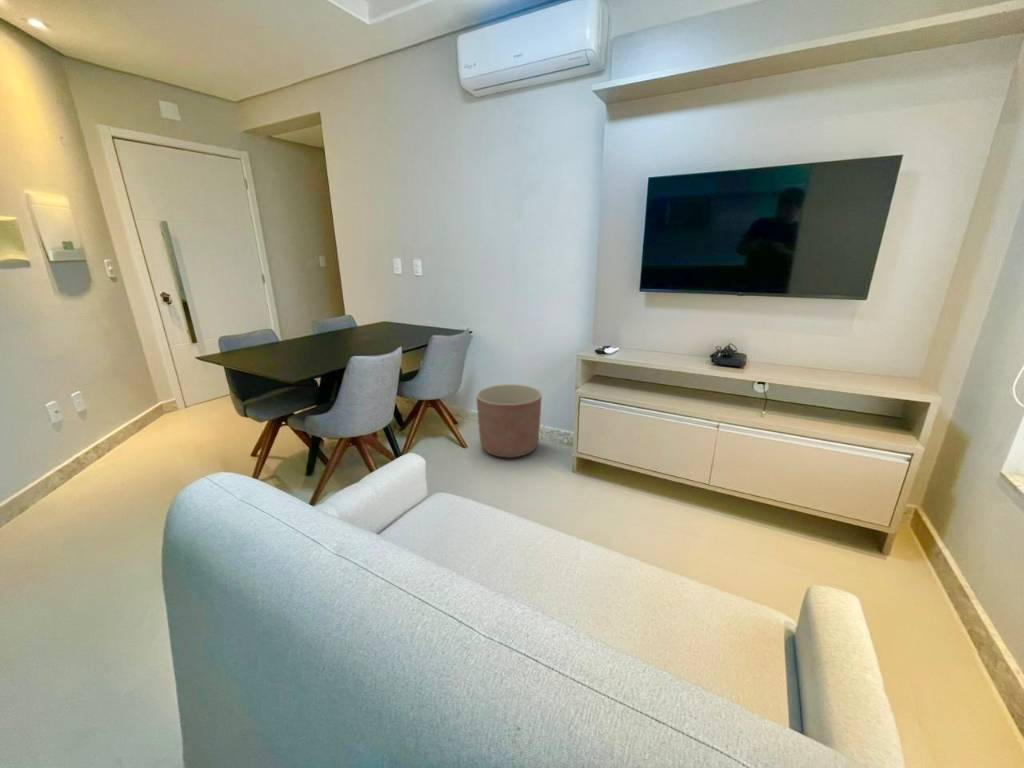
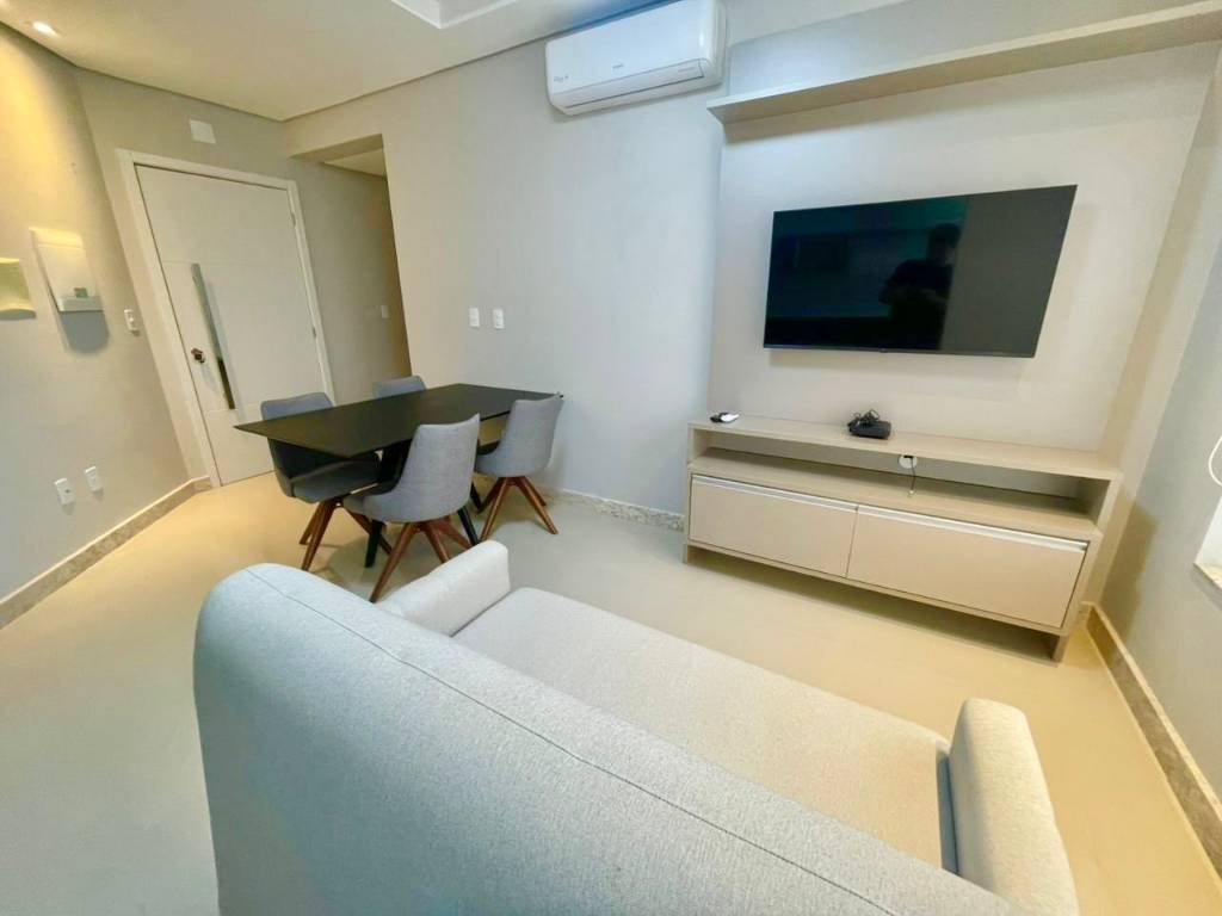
- planter (509, 421)
